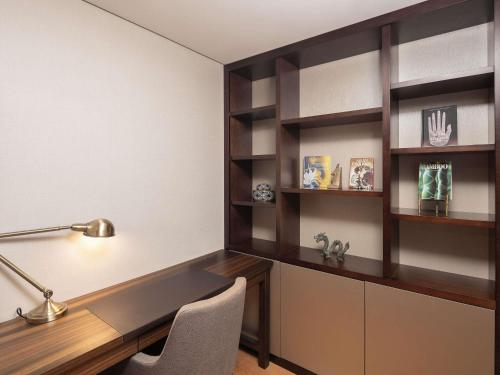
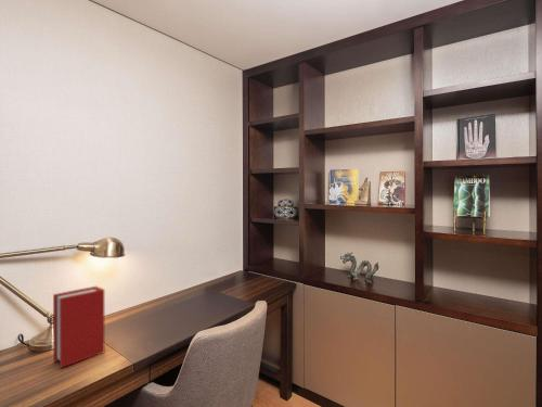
+ book (79, 323)
